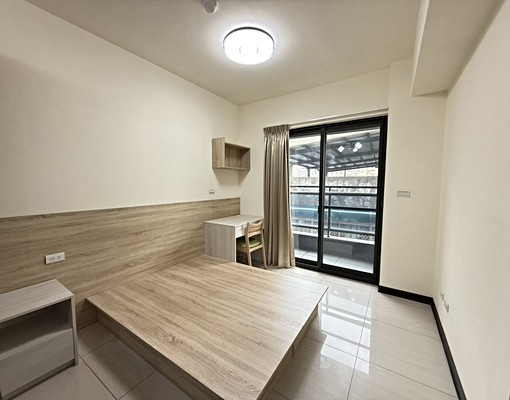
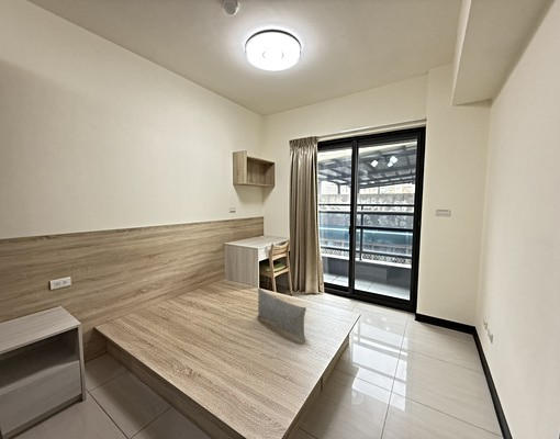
+ pillow (279, 312)
